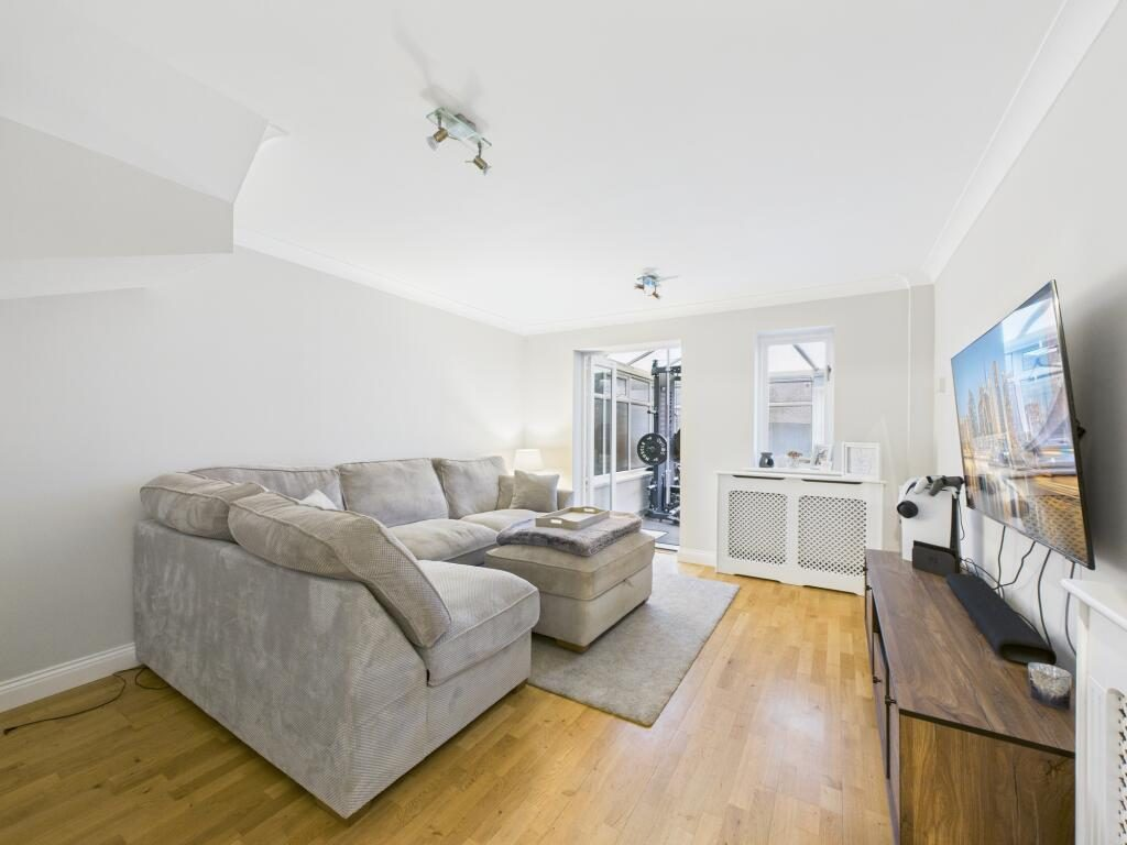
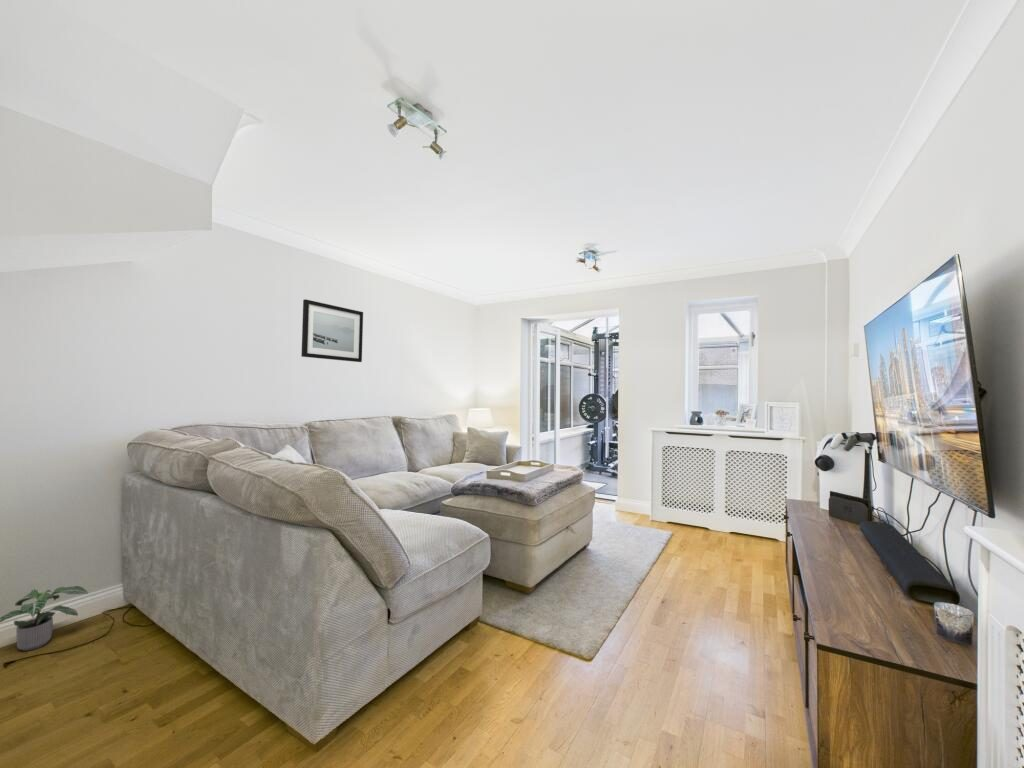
+ potted plant (41, 616)
+ wall art (334, 332)
